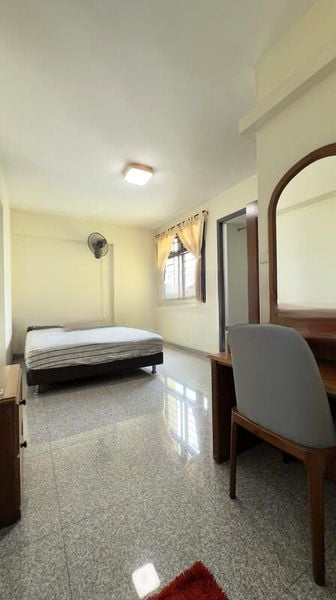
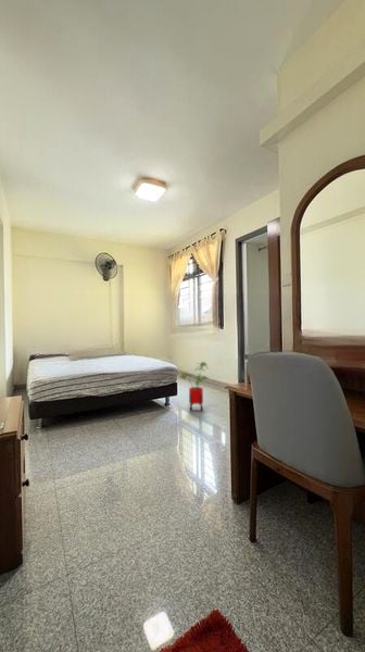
+ house plant (198, 385)
